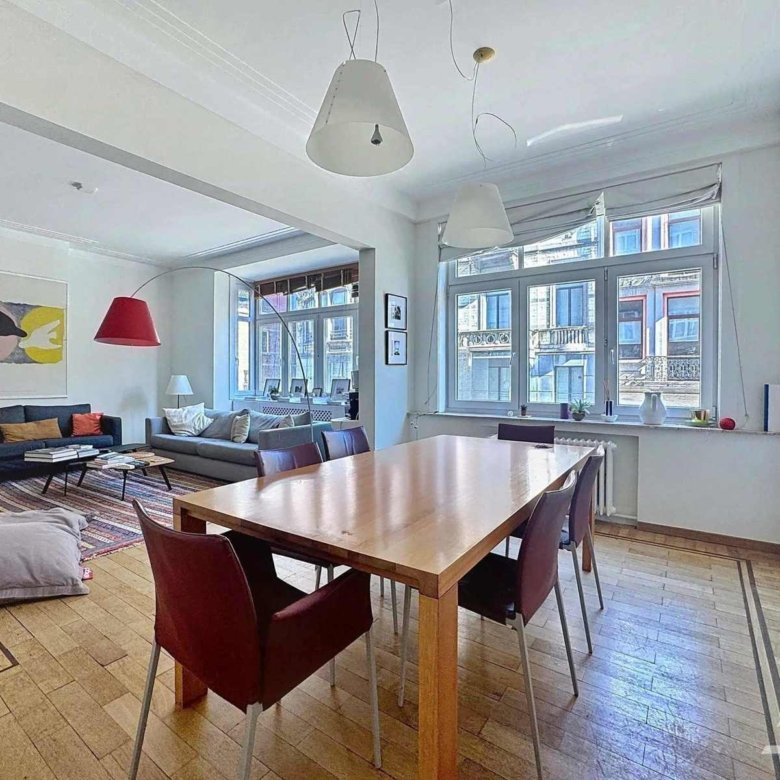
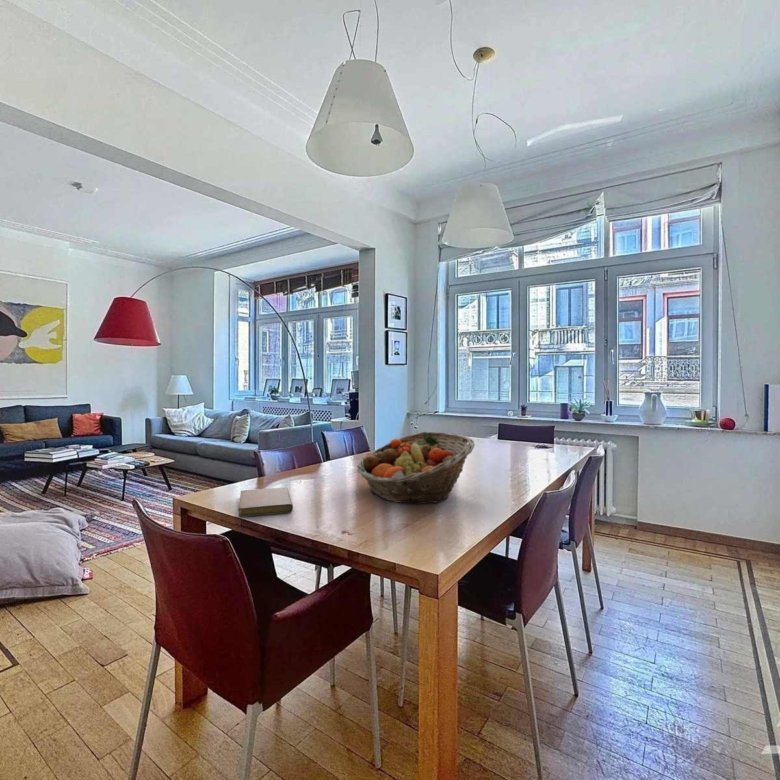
+ notebook (265, 500)
+ fruit basket (414, 464)
